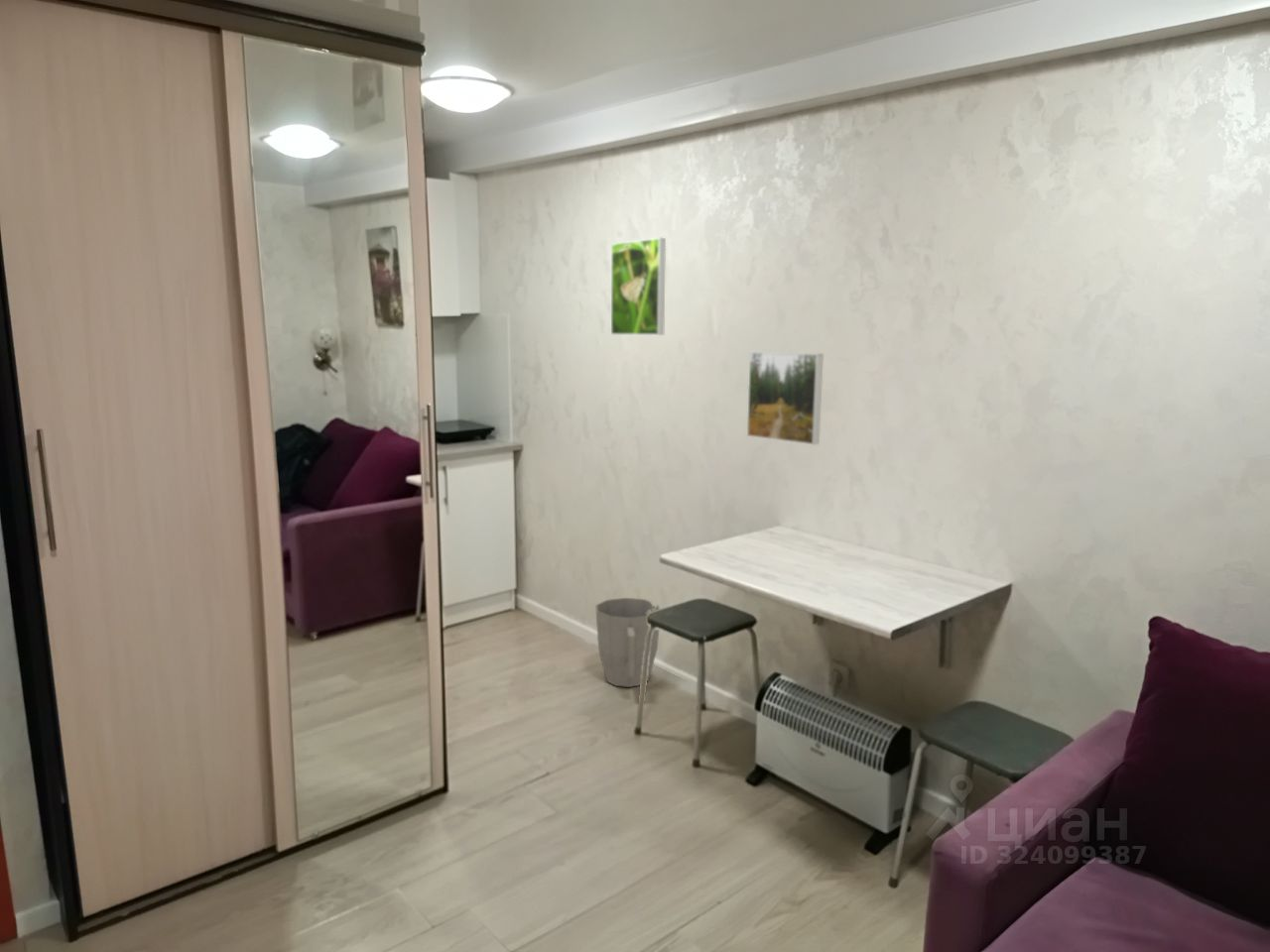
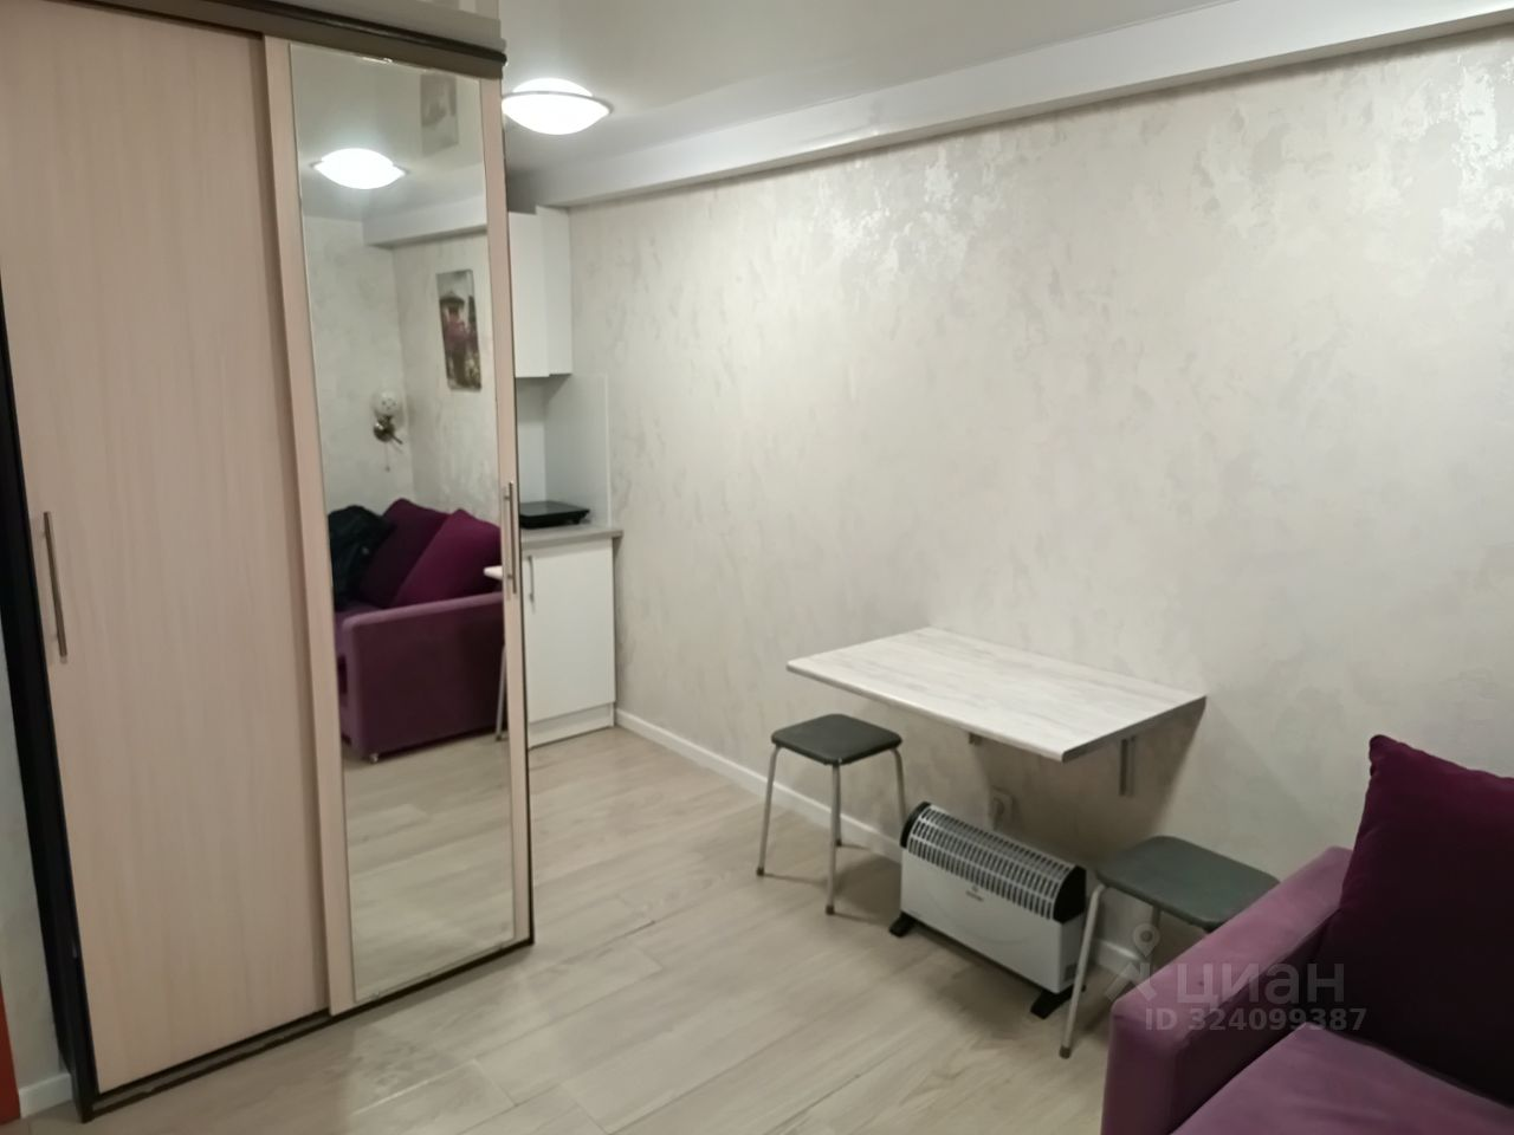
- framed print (783, 397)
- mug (631, 646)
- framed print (637, 288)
